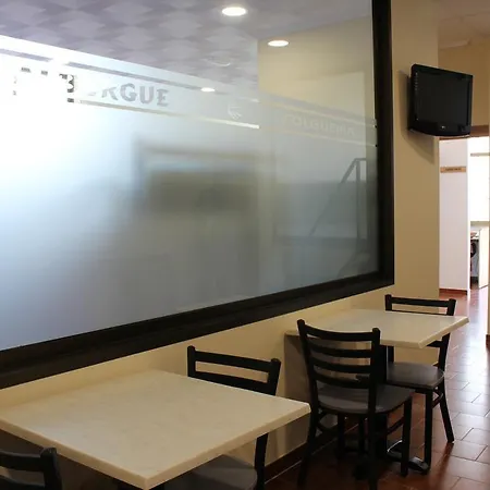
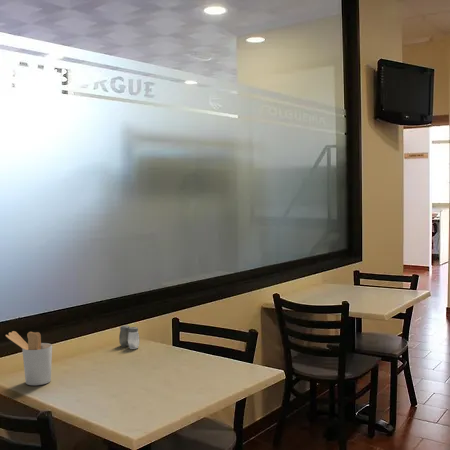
+ salt and pepper shaker (129, 336)
+ utensil holder (29, 355)
